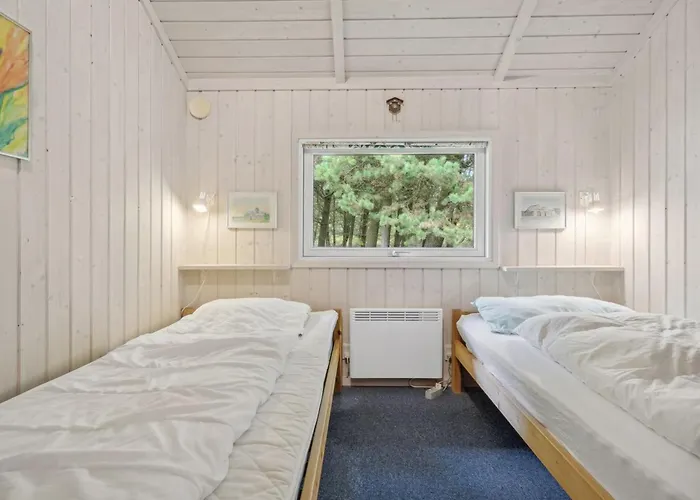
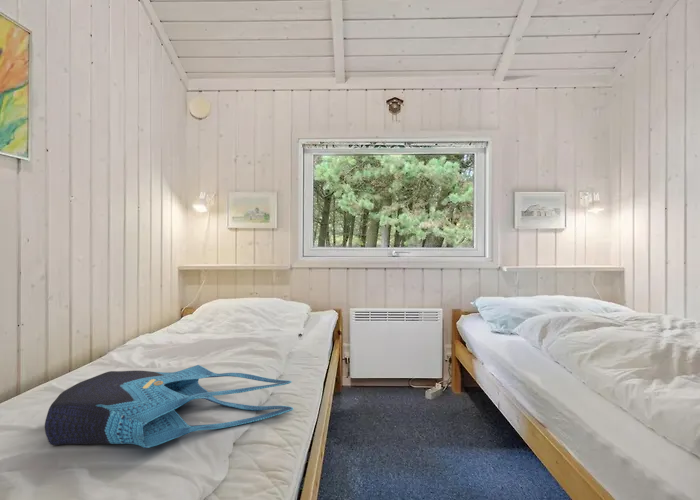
+ tote bag (182, 400)
